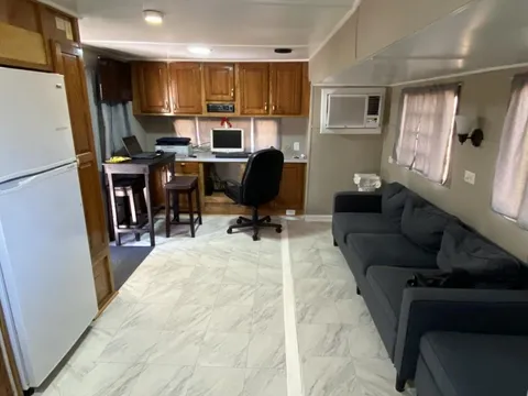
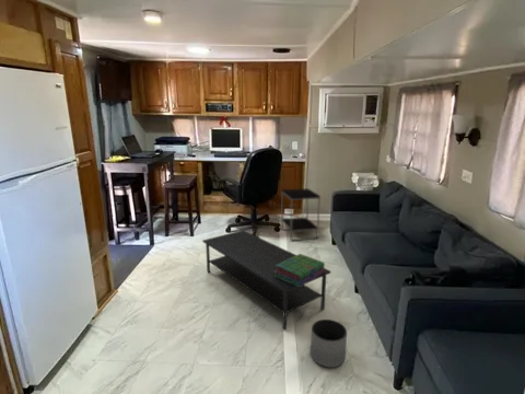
+ side table (300, 218)
+ coffee table (259, 271)
+ planter (328, 343)
+ stack of books (300, 268)
